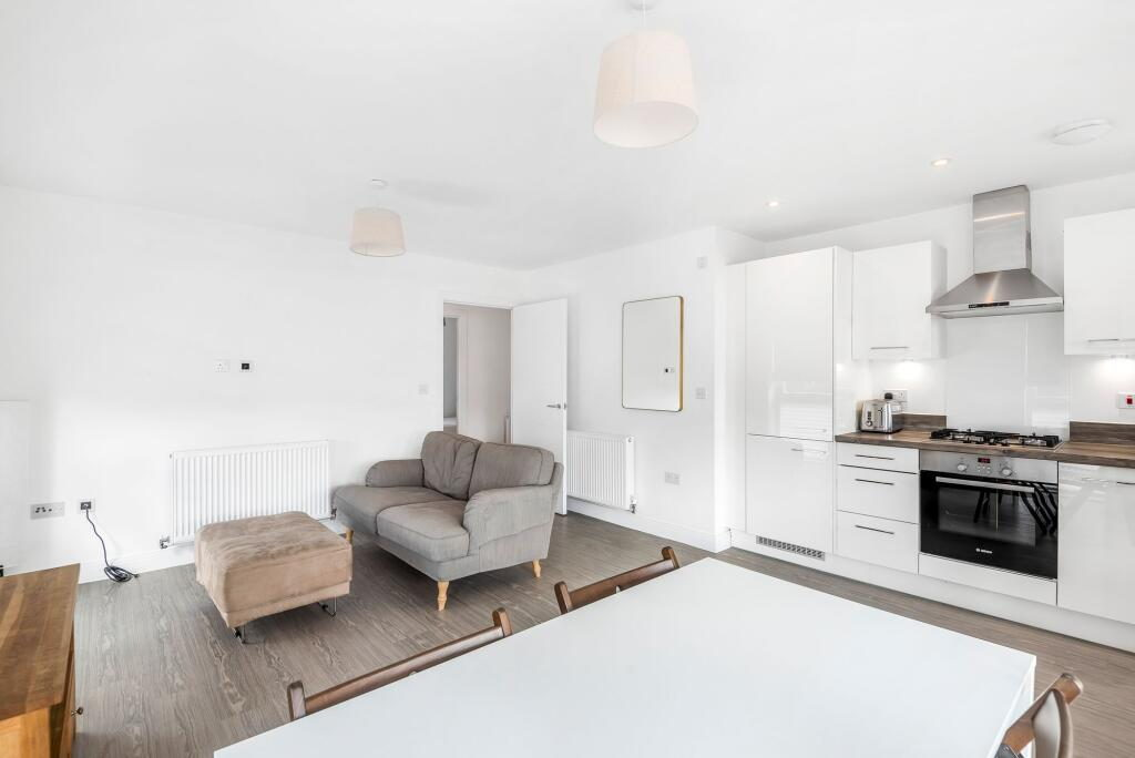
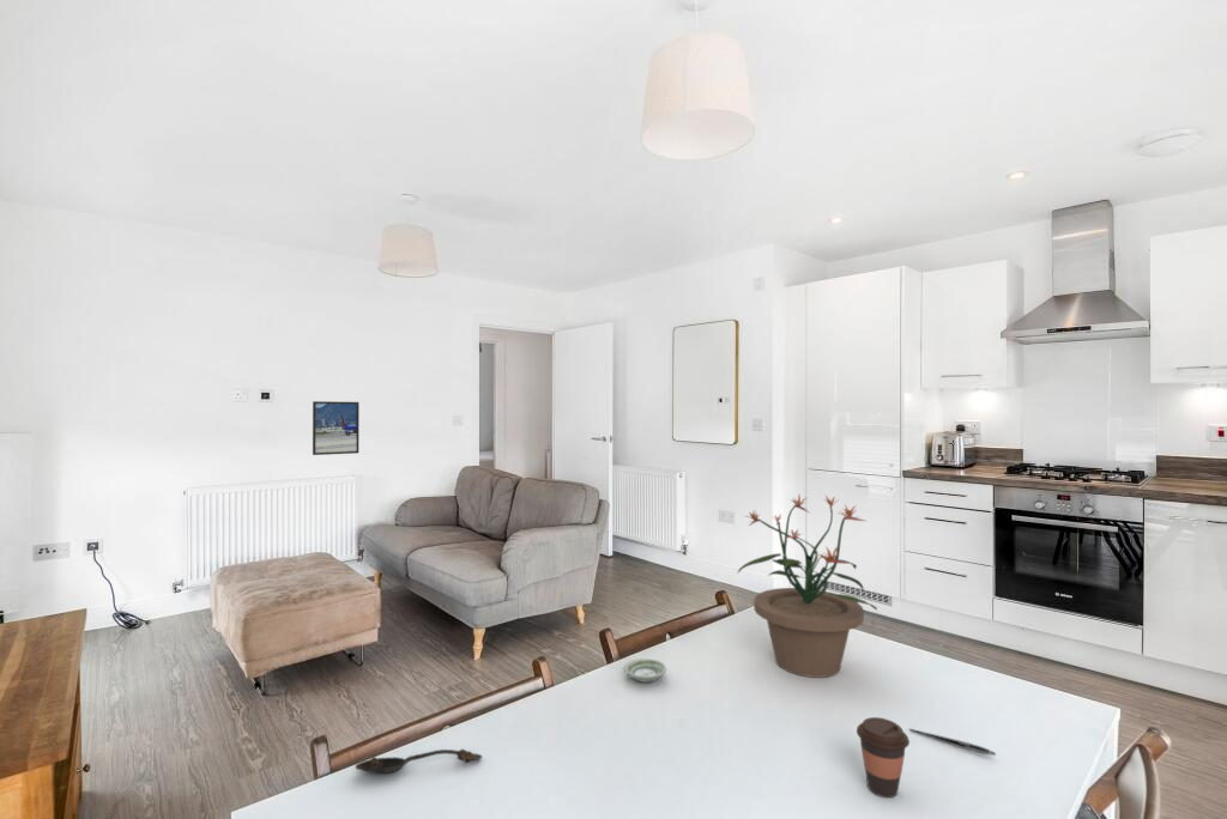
+ pen (950, 740)
+ saucer (645, 672)
+ coffee cup (882, 757)
+ potted plant (809, 578)
+ spoon (419, 758)
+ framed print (336, 427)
